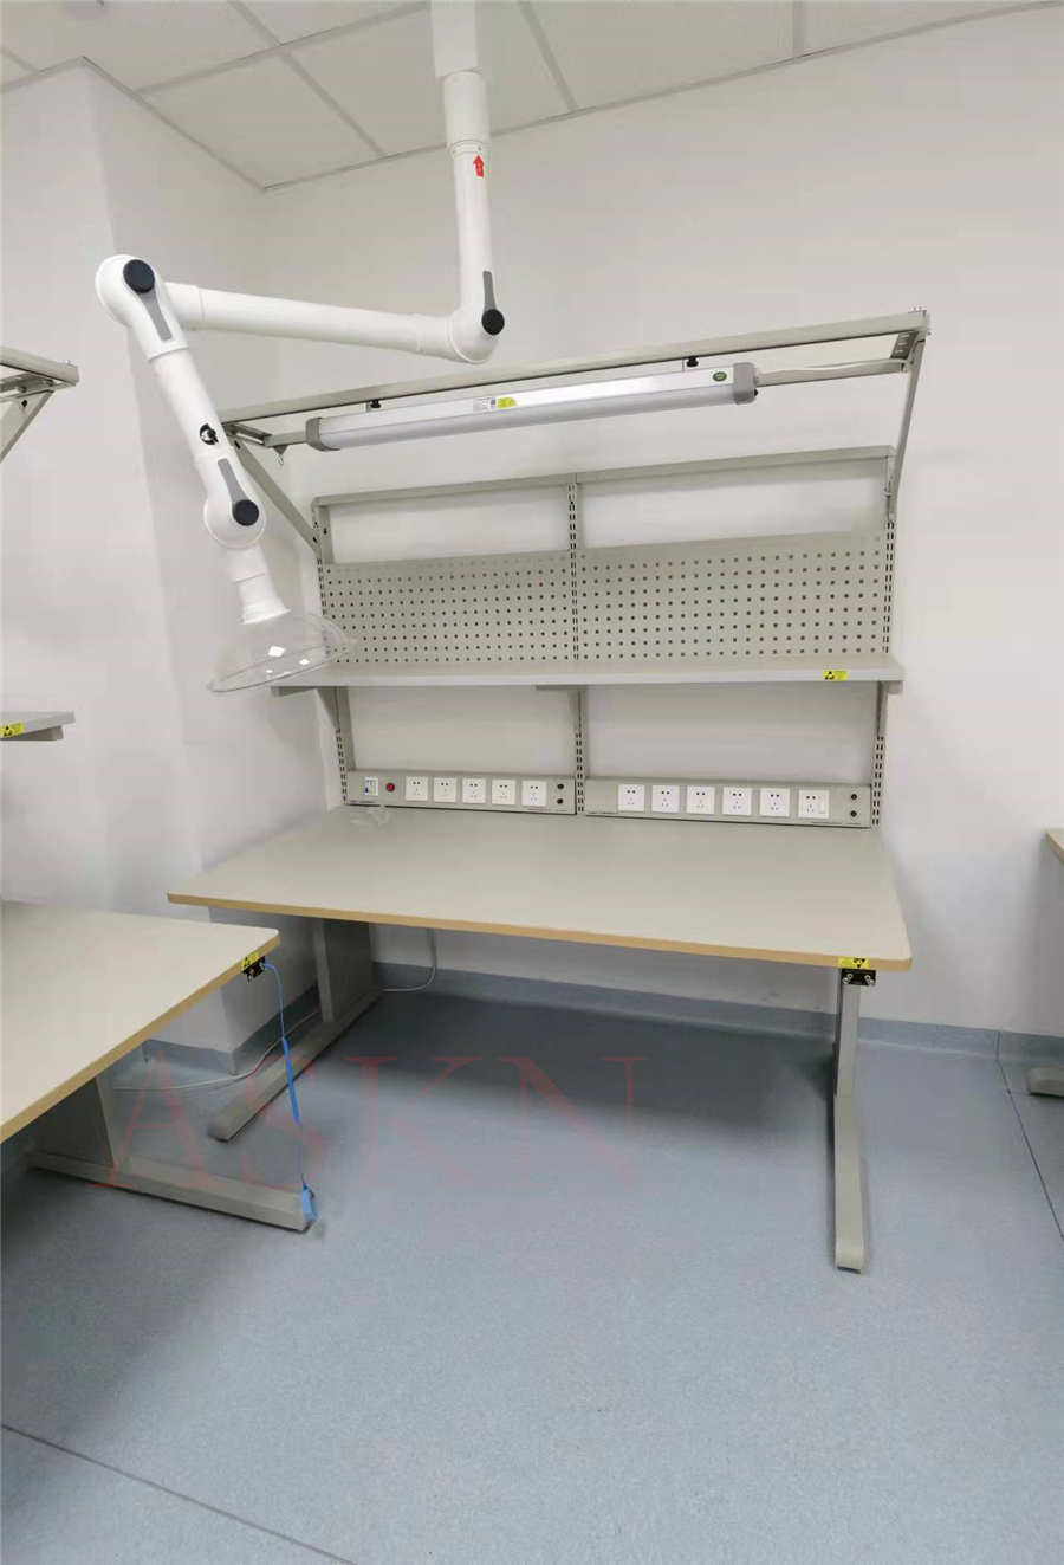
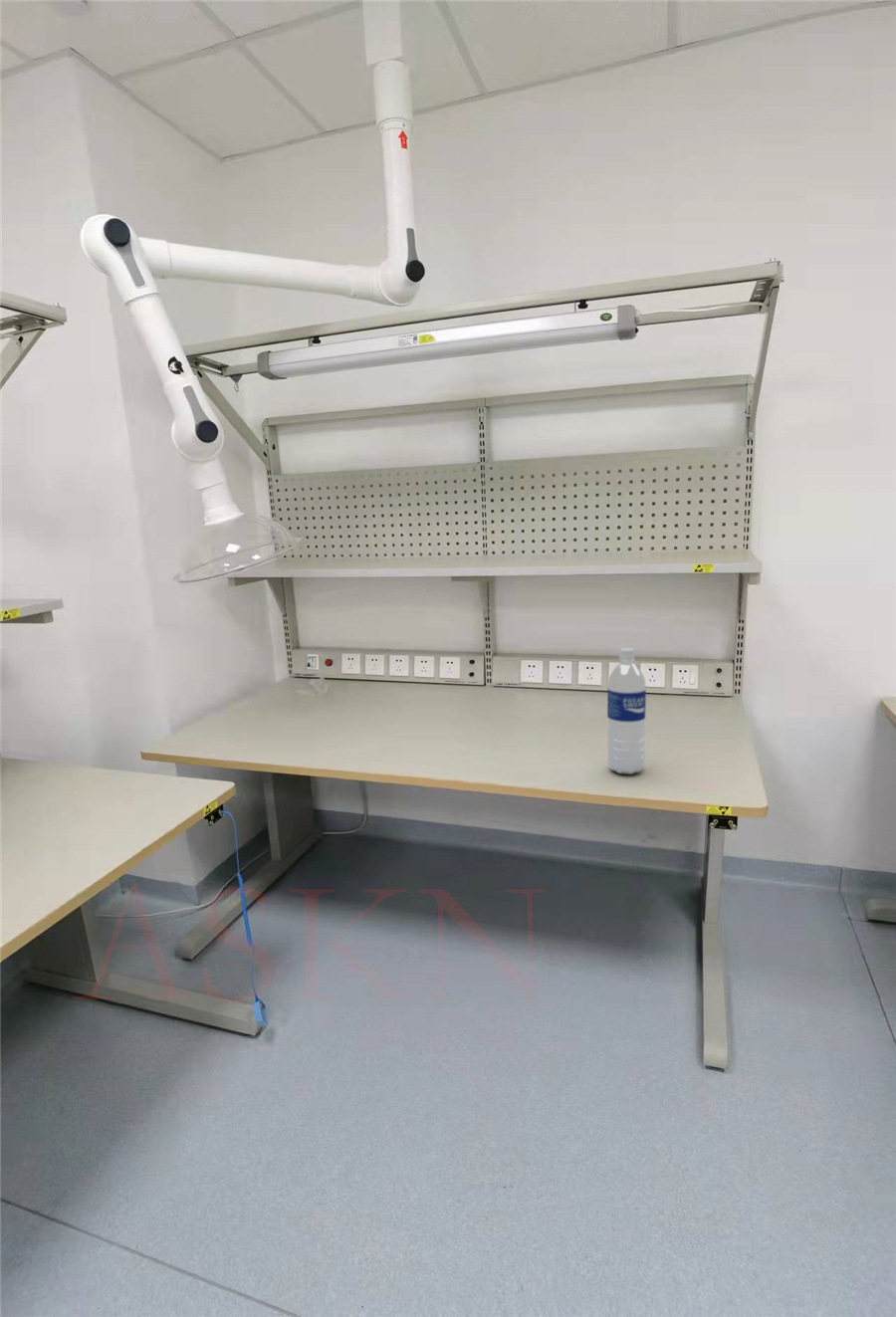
+ water bottle (626, 710)
